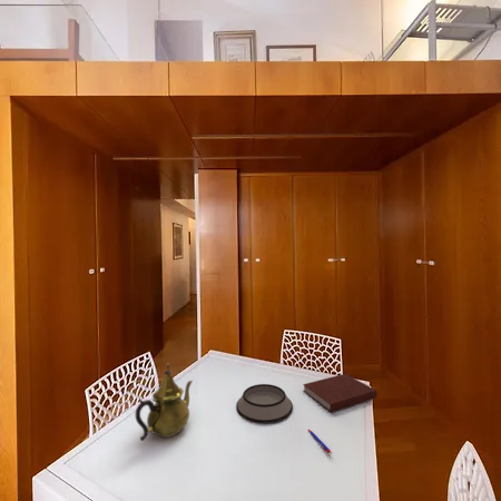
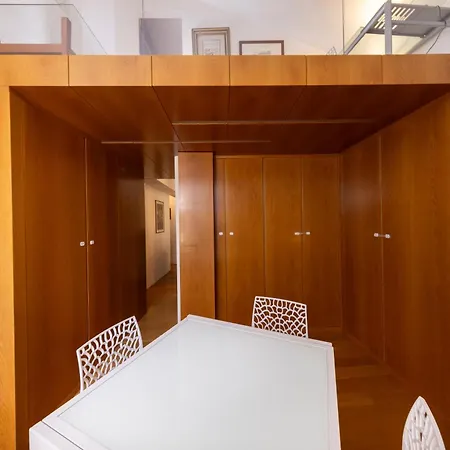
- teapot (166, 396)
- pen (318, 440)
- bowl (264, 400)
- notebook (338, 391)
